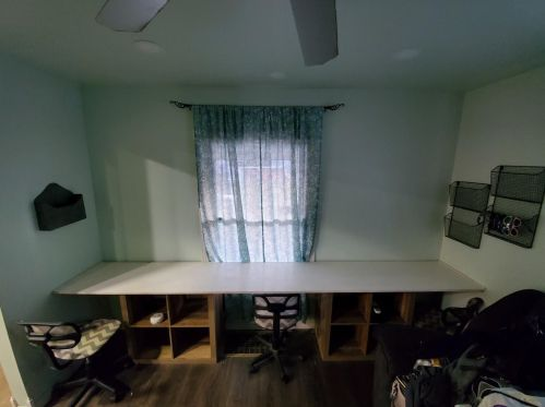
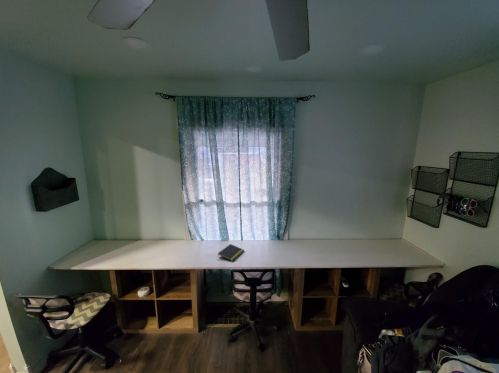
+ notepad (231, 252)
